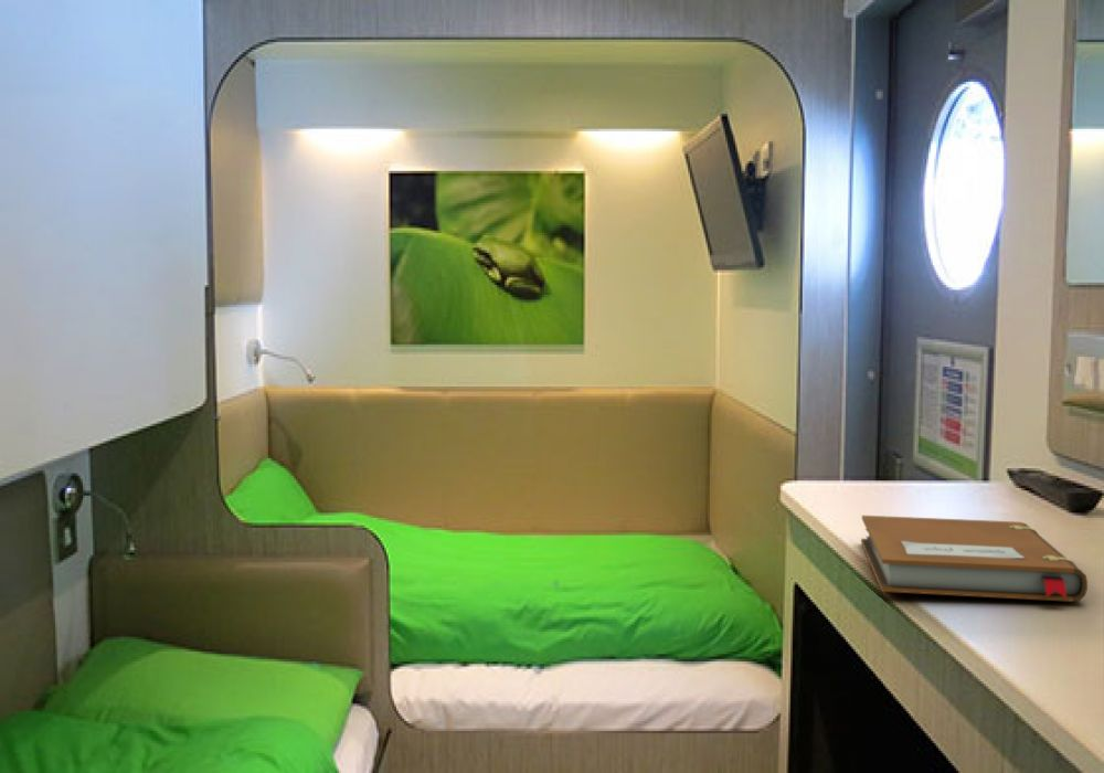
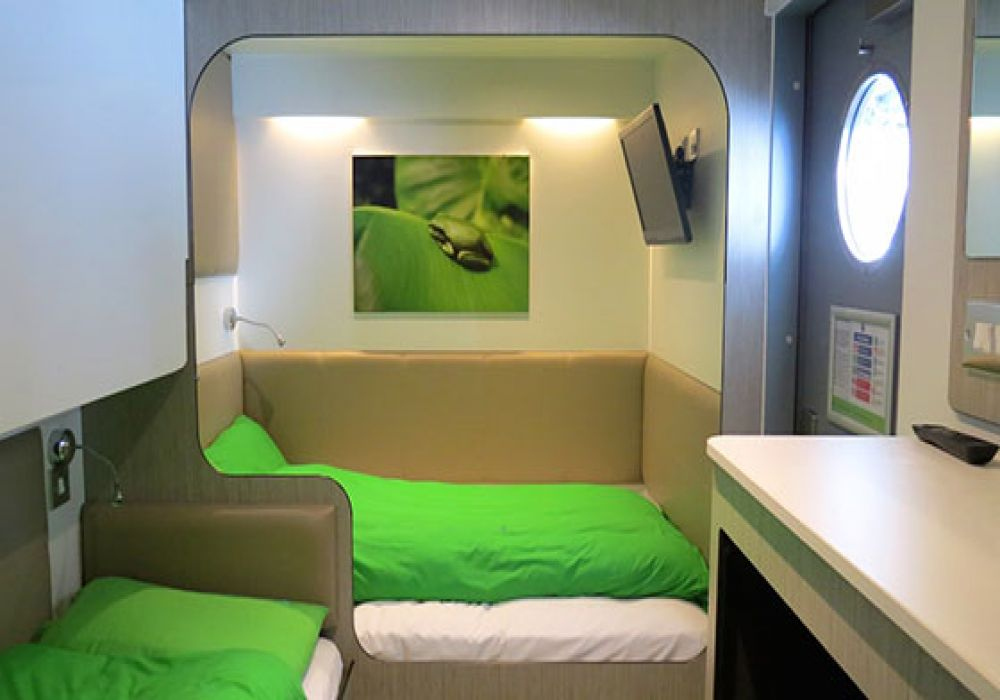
- notebook (964, 555)
